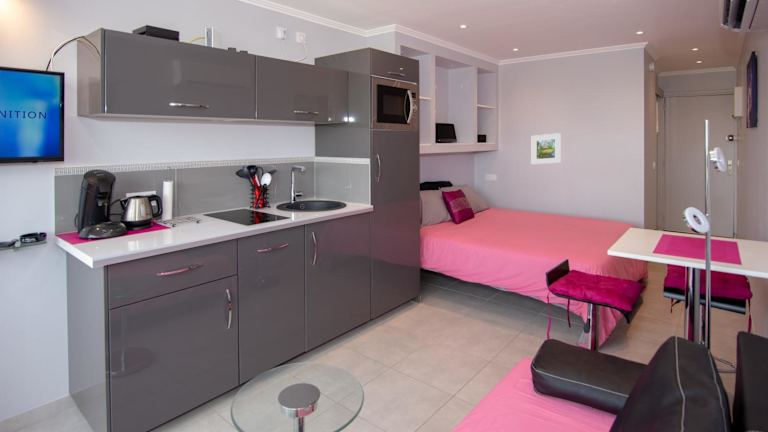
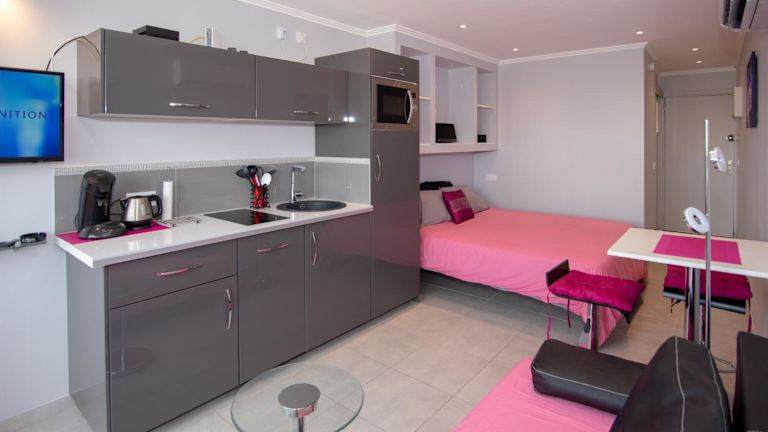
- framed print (545, 149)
